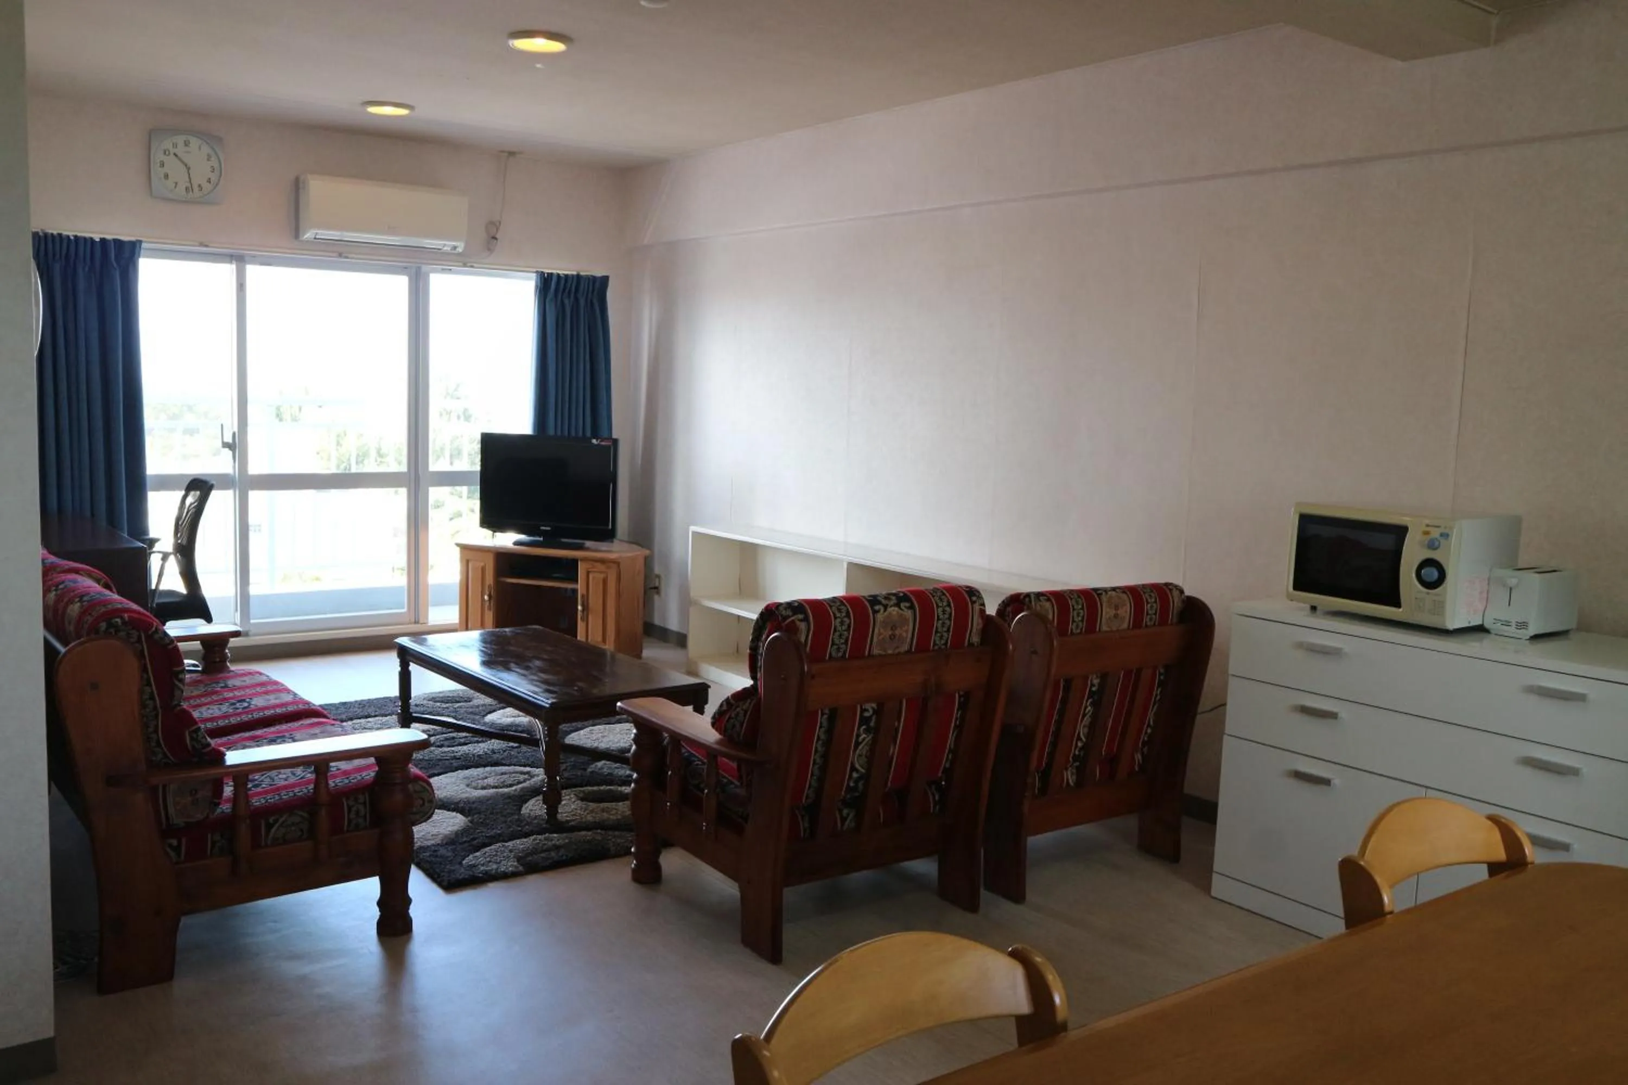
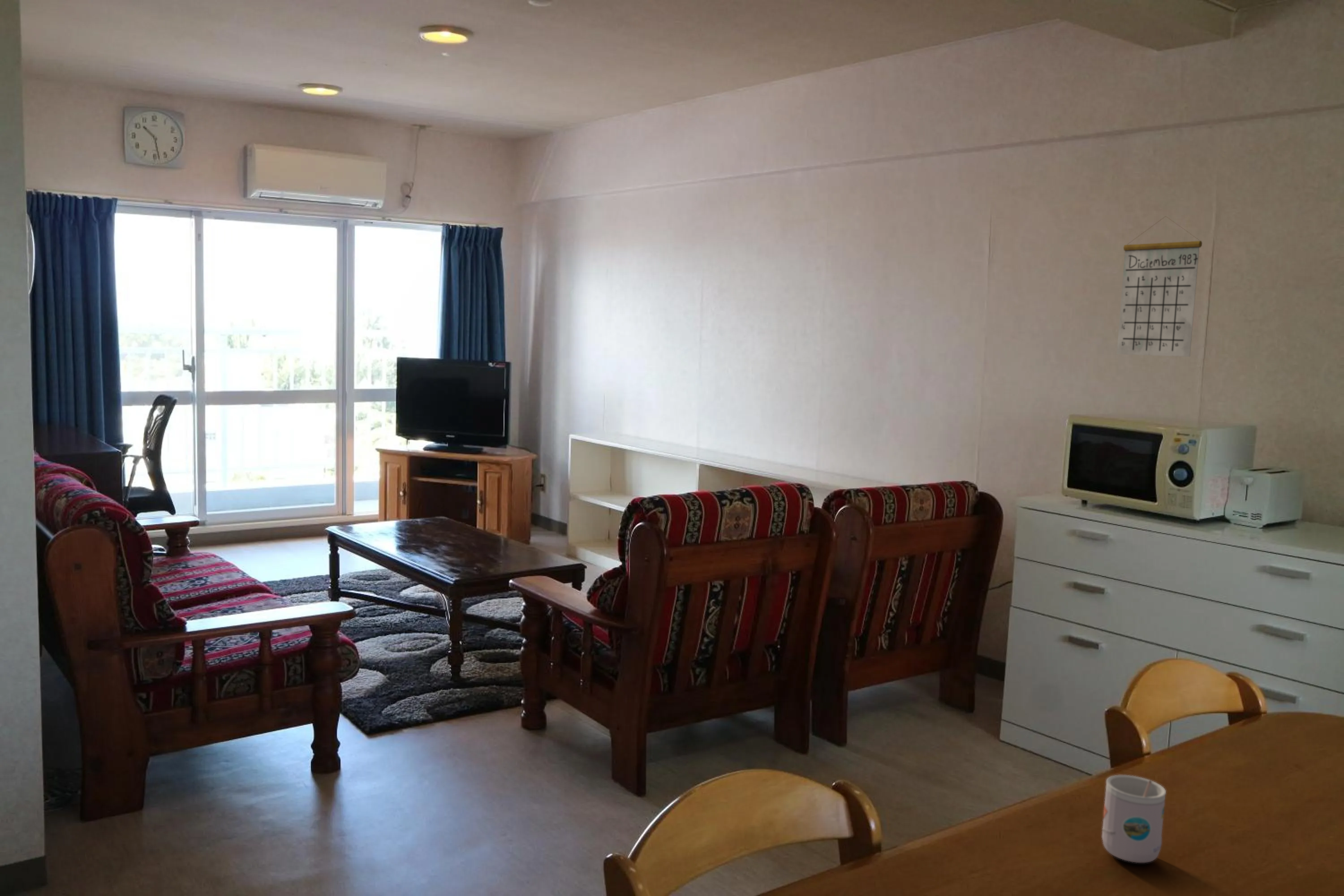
+ calendar (1158, 286)
+ mug (1130, 807)
